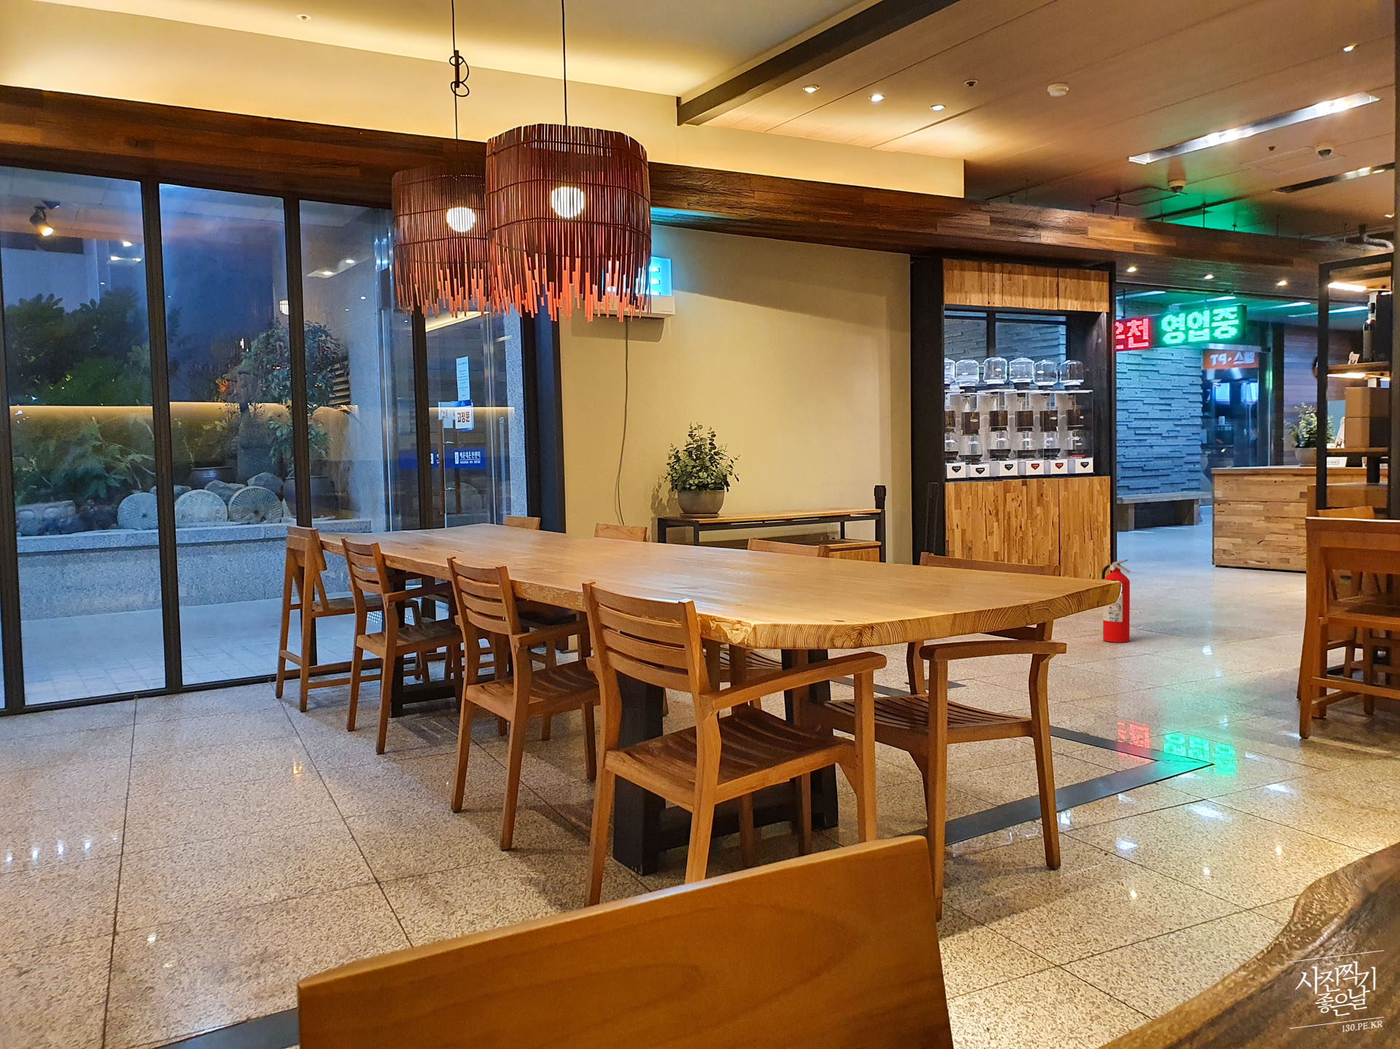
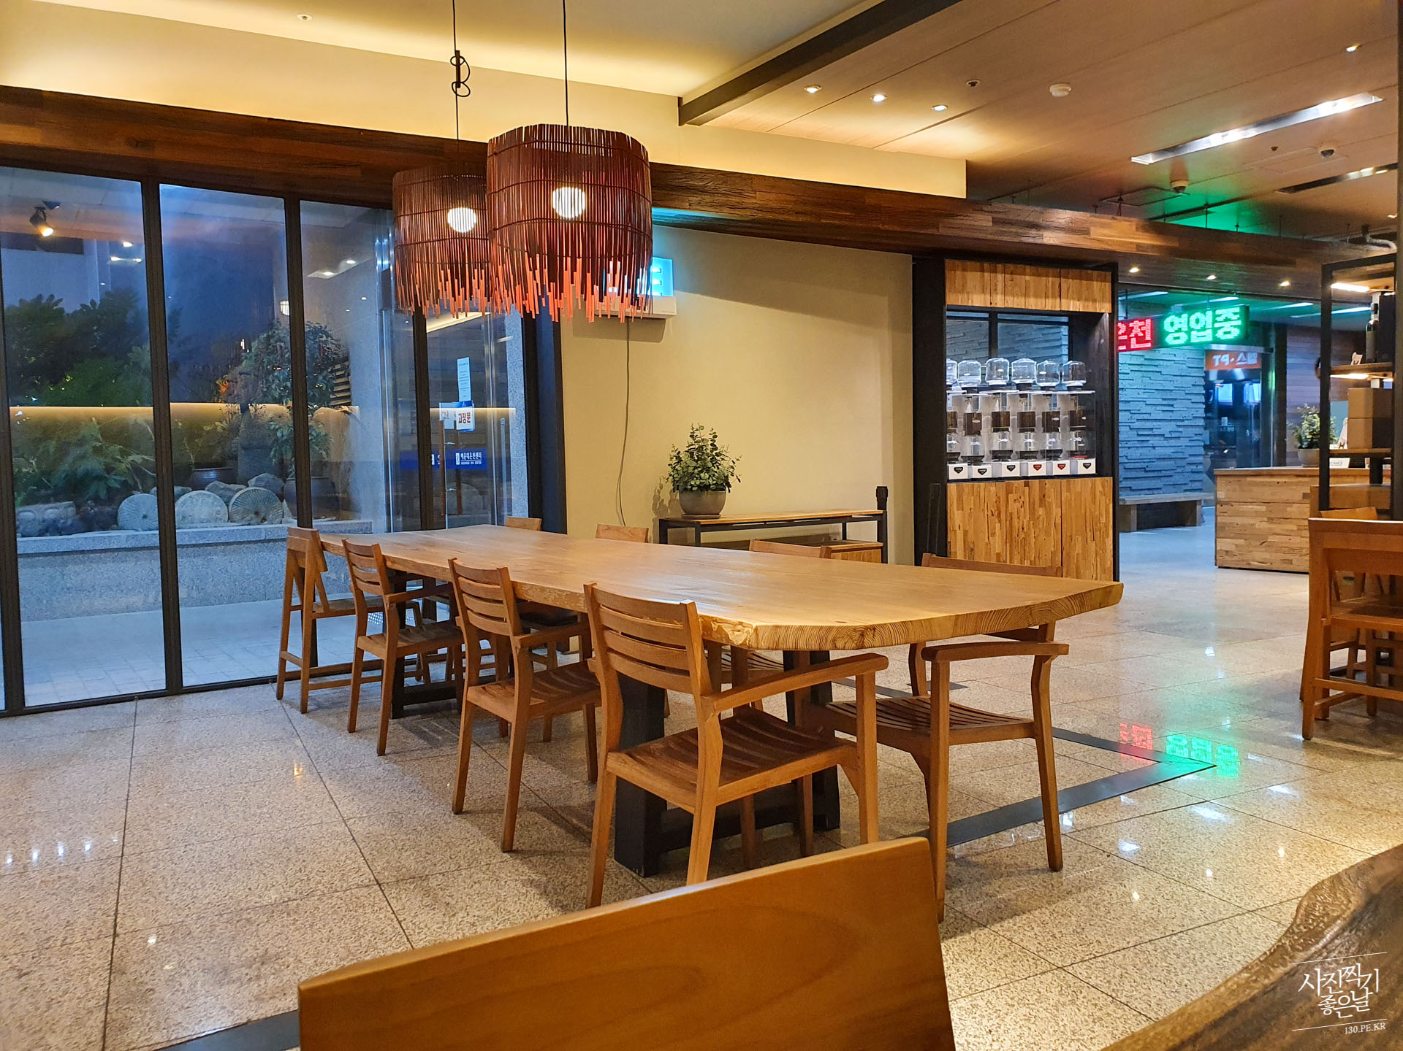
- fire extinguisher (1117, 601)
